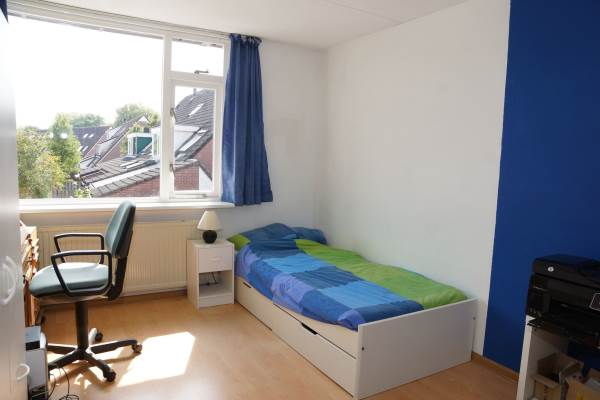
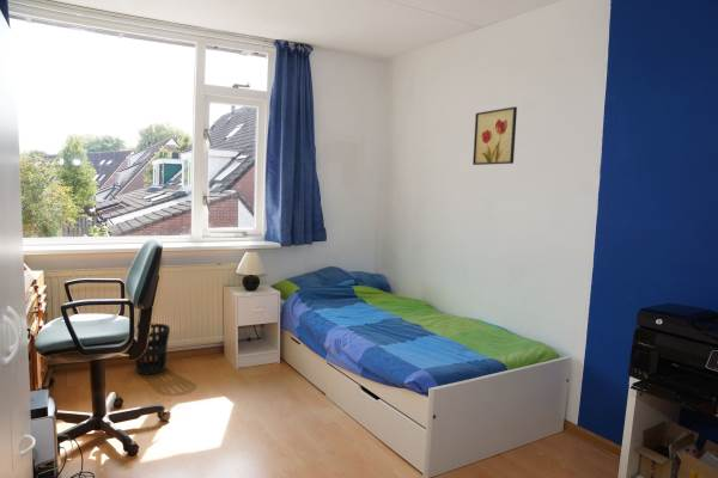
+ wall art (494, 137)
+ wastebasket (150, 349)
